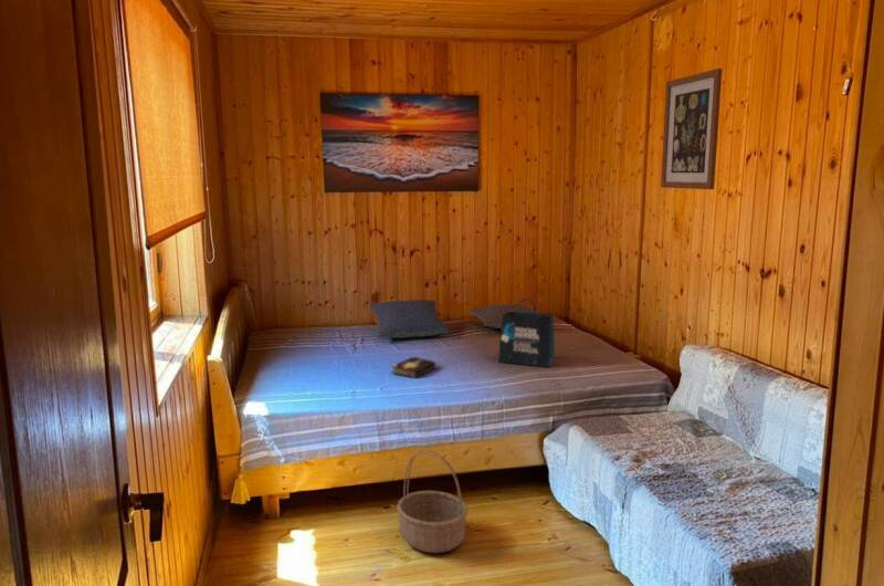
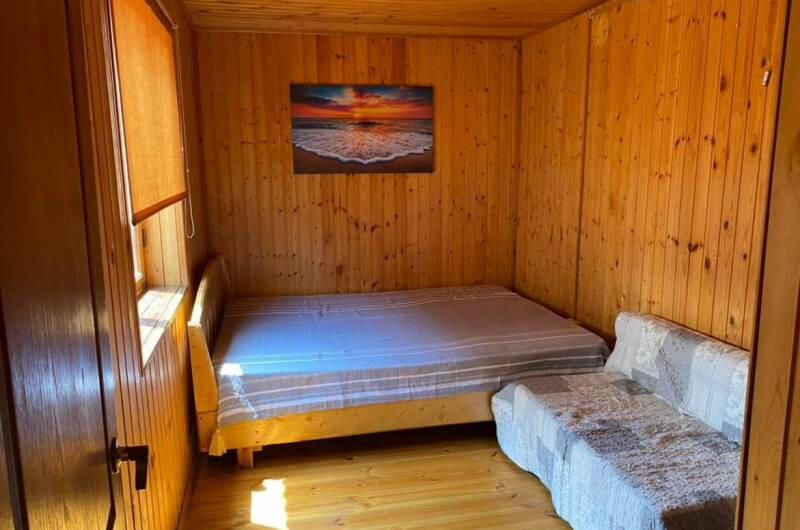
- tote bag (526, 329)
- basket (431, 495)
- pillow (505, 312)
- hardback book (413, 366)
- wall art (688, 133)
- pillow (408, 317)
